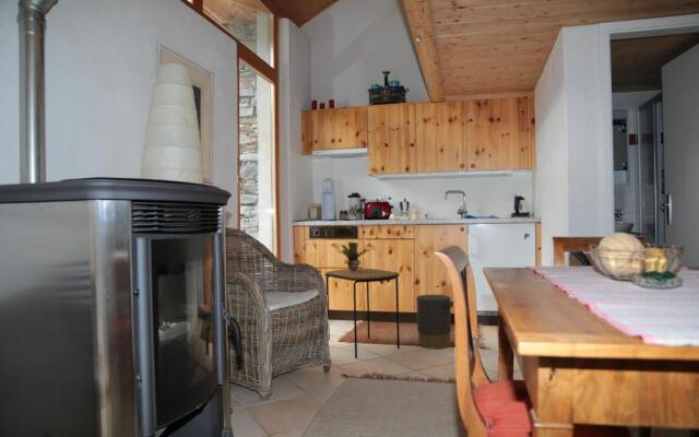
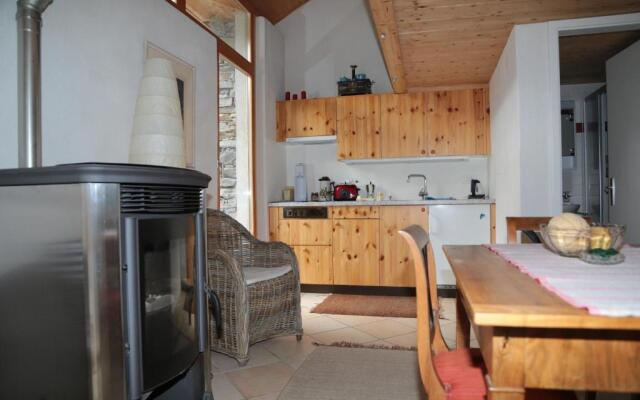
- trash can (442, 320)
- potted plant (354, 256)
- side table (367, 309)
